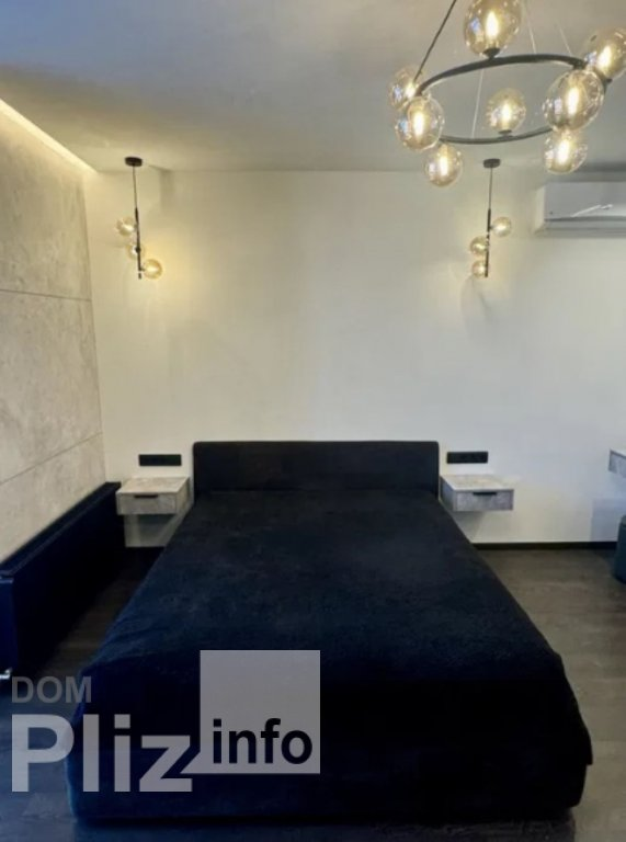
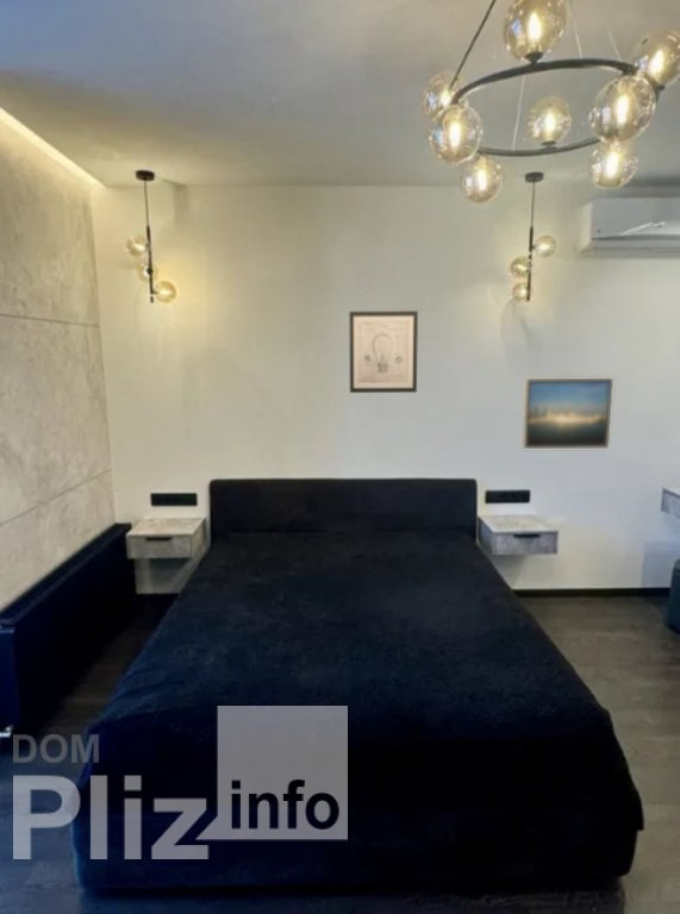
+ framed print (567, 413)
+ wall art (382, 352)
